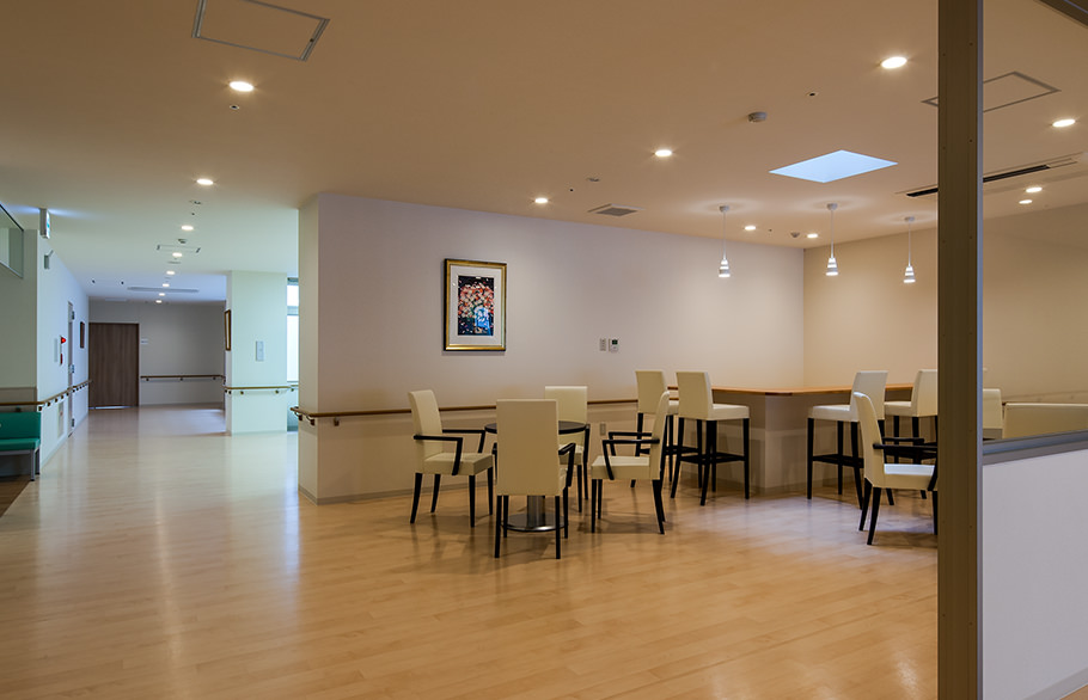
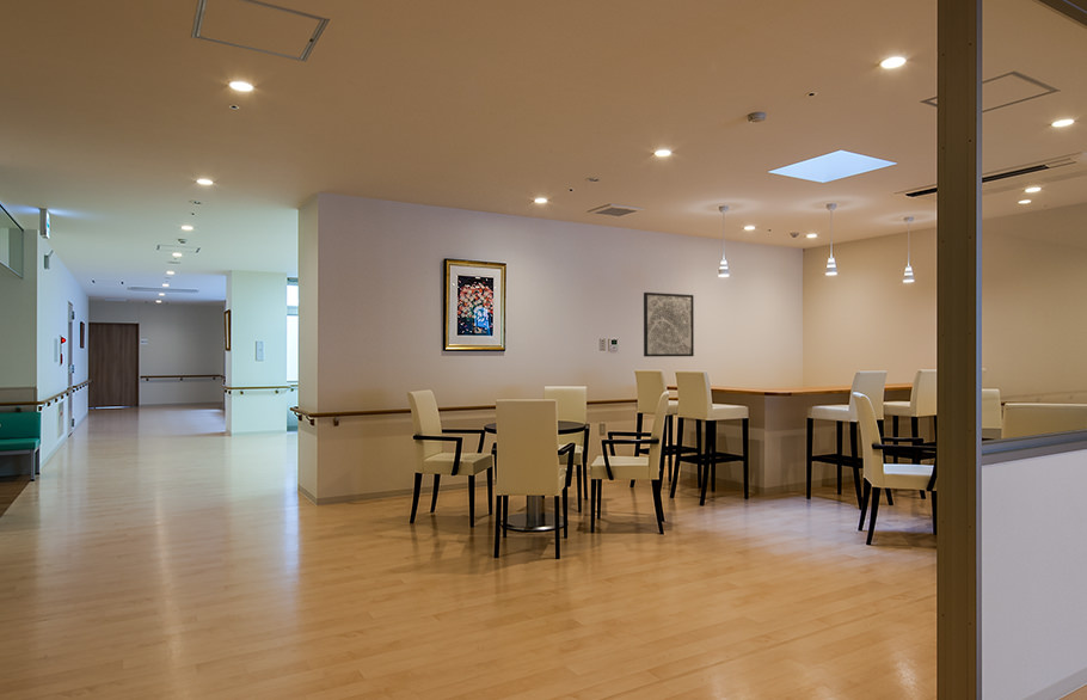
+ wall art (669, 325)
